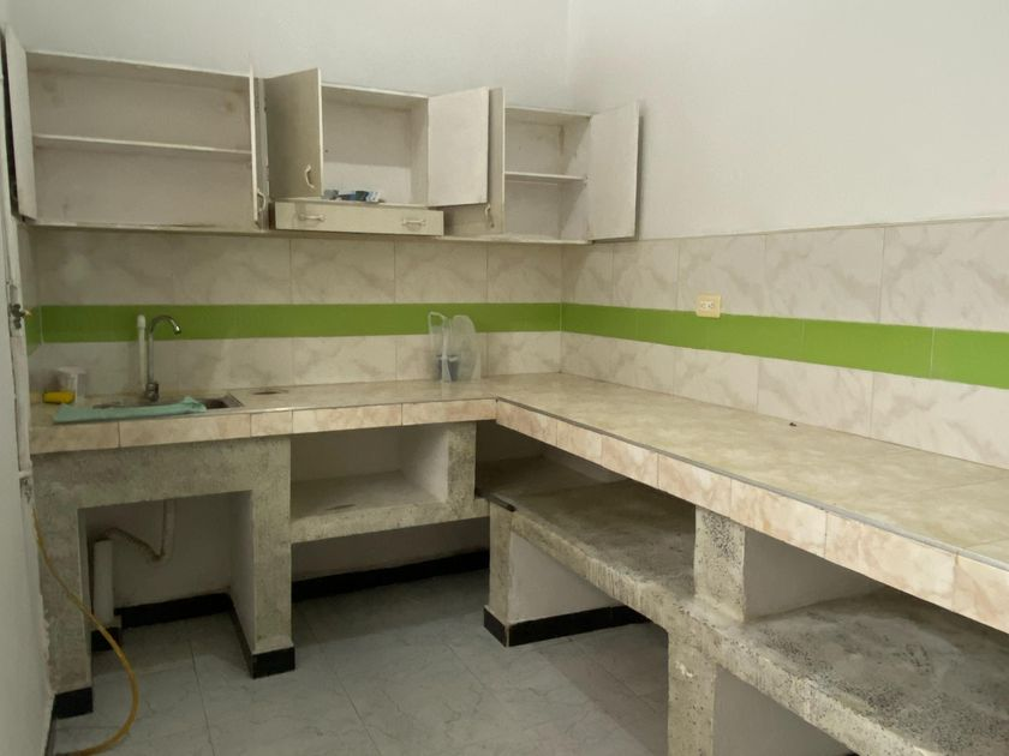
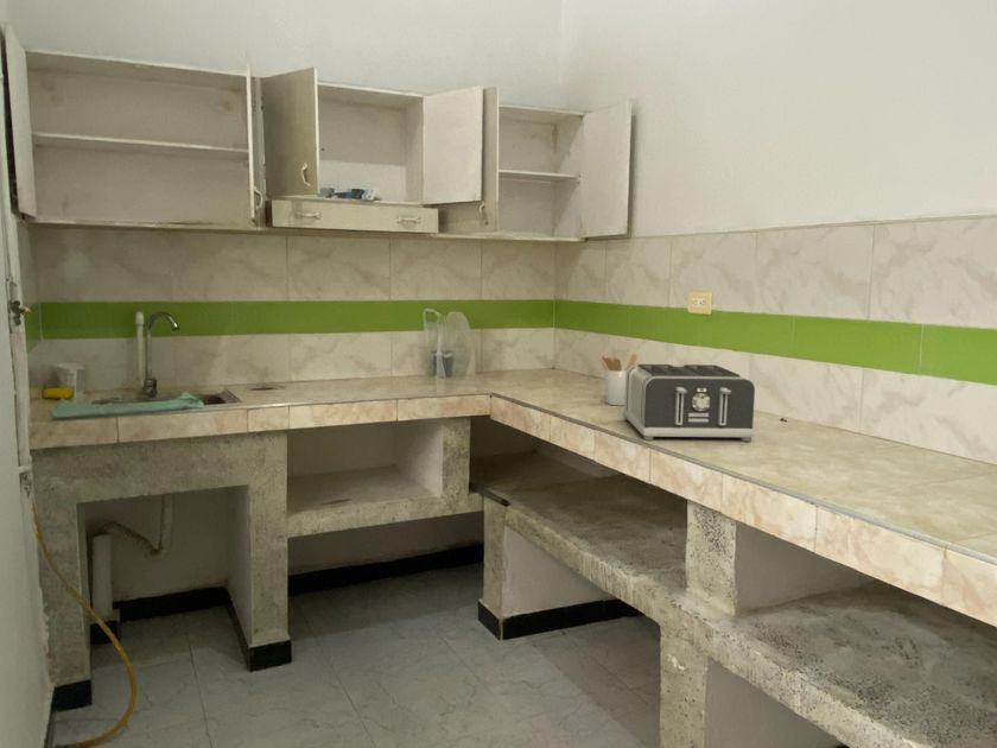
+ utensil holder (616, 379)
+ toaster (686, 400)
